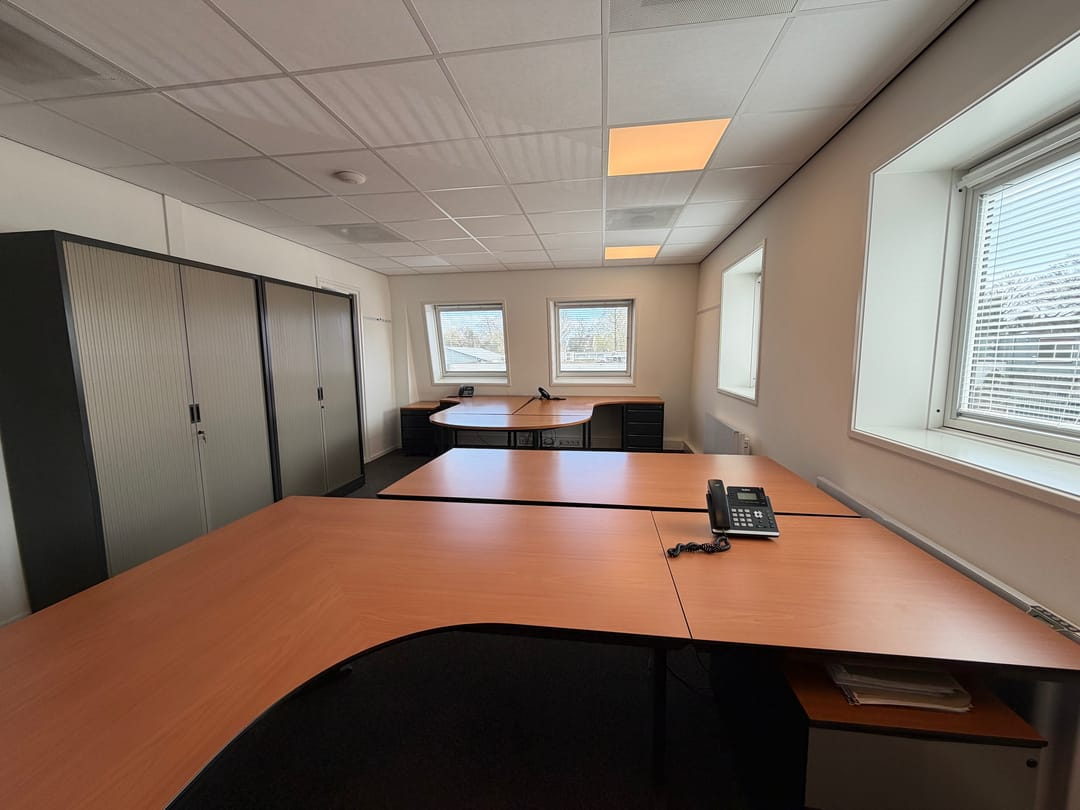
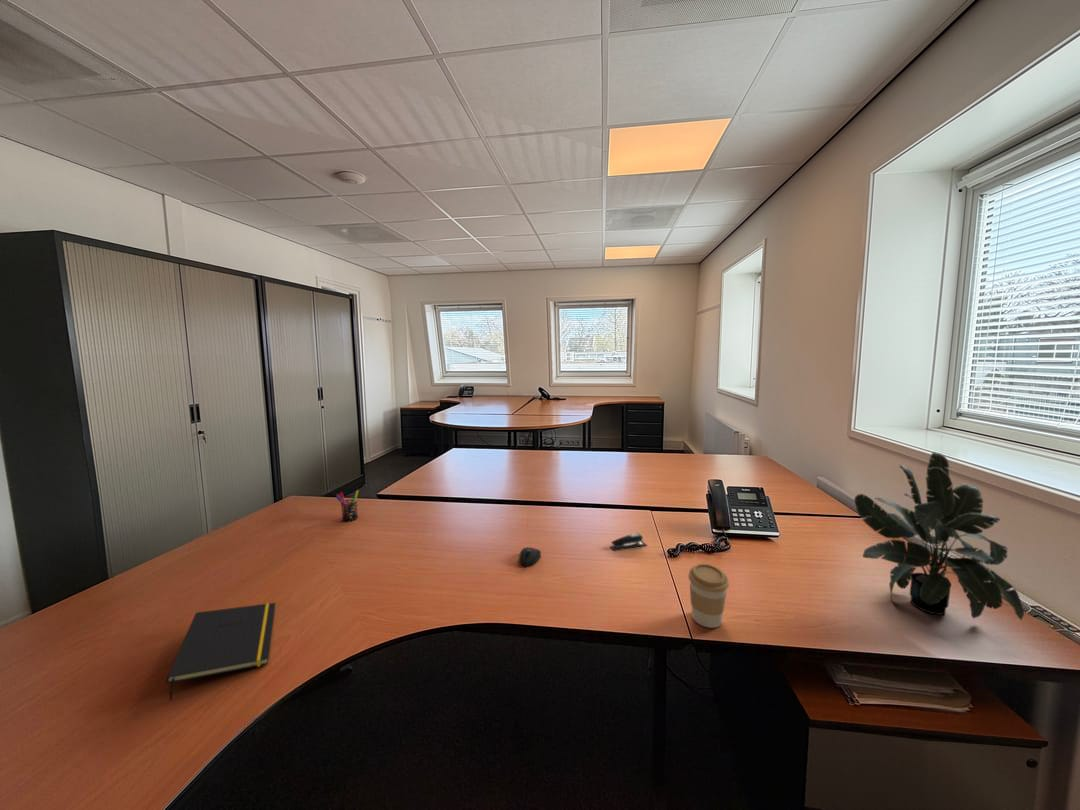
+ notepad (229, 636)
+ stapler (628, 541)
+ coffee cup (707, 594)
+ potted plant (945, 535)
+ mouse (530, 554)
+ pen holder (349, 504)
